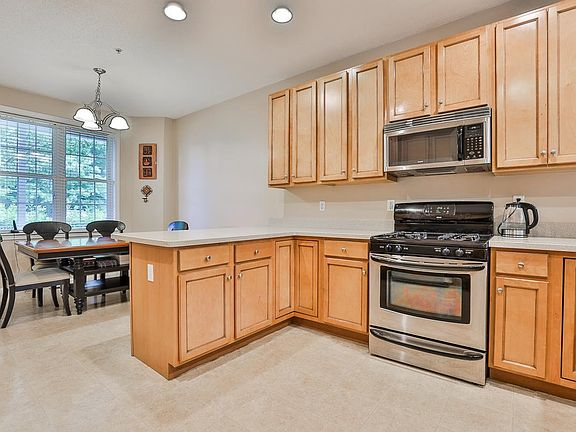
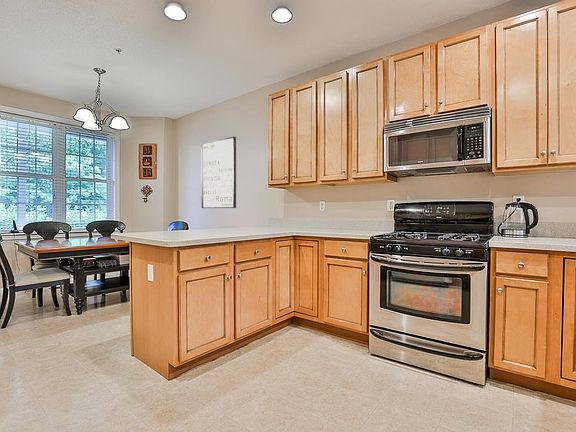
+ wall art (217, 174)
